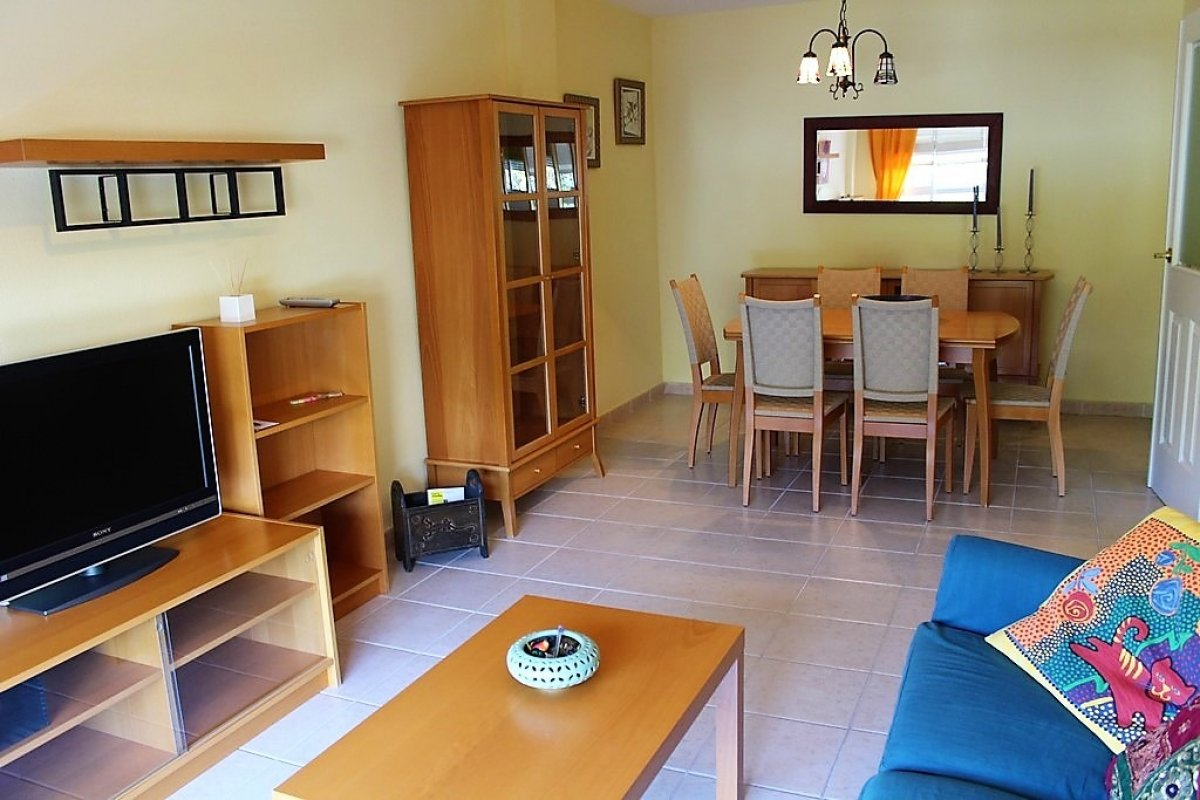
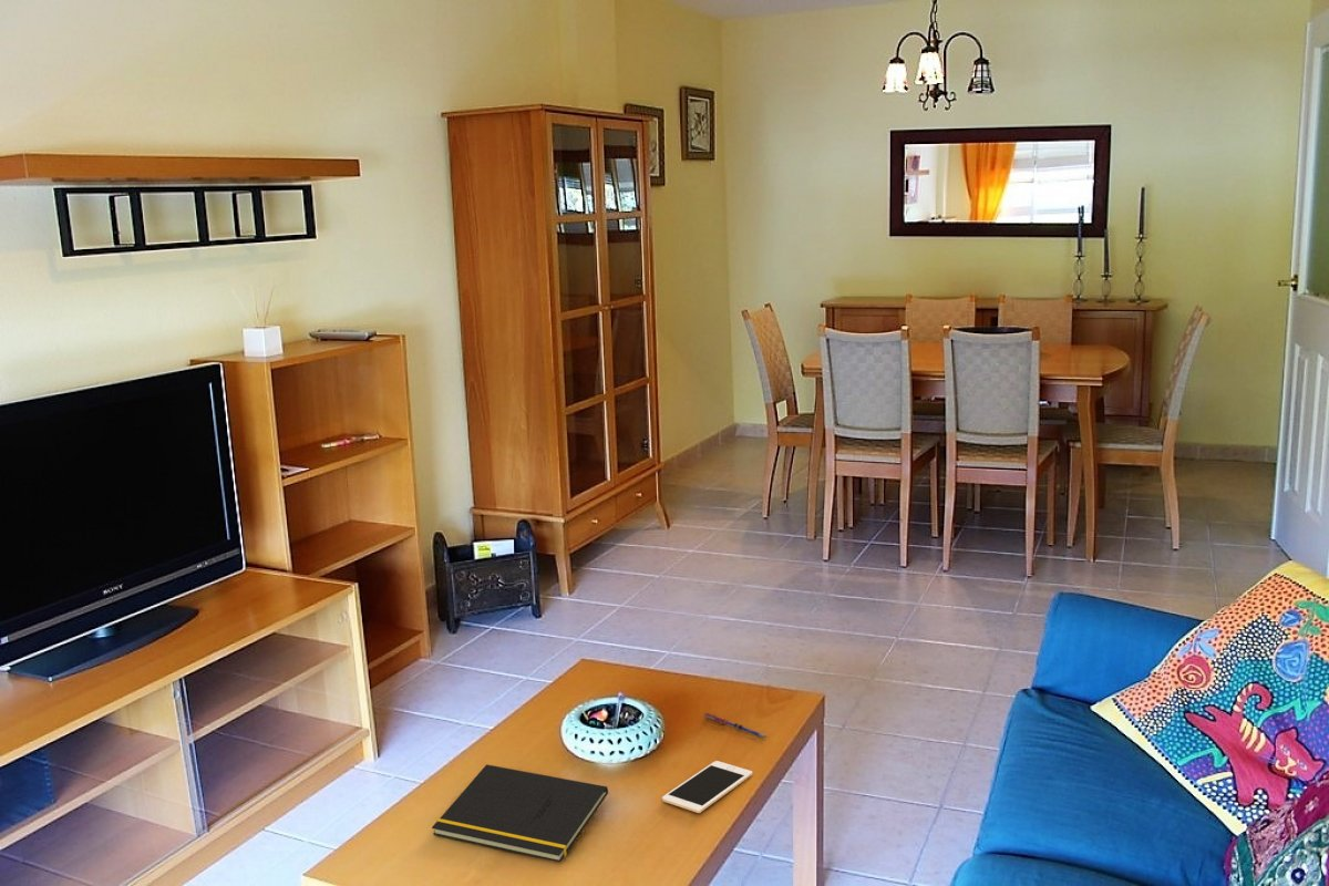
+ cell phone (708, 785)
+ notepad (521, 810)
+ pen (734, 724)
